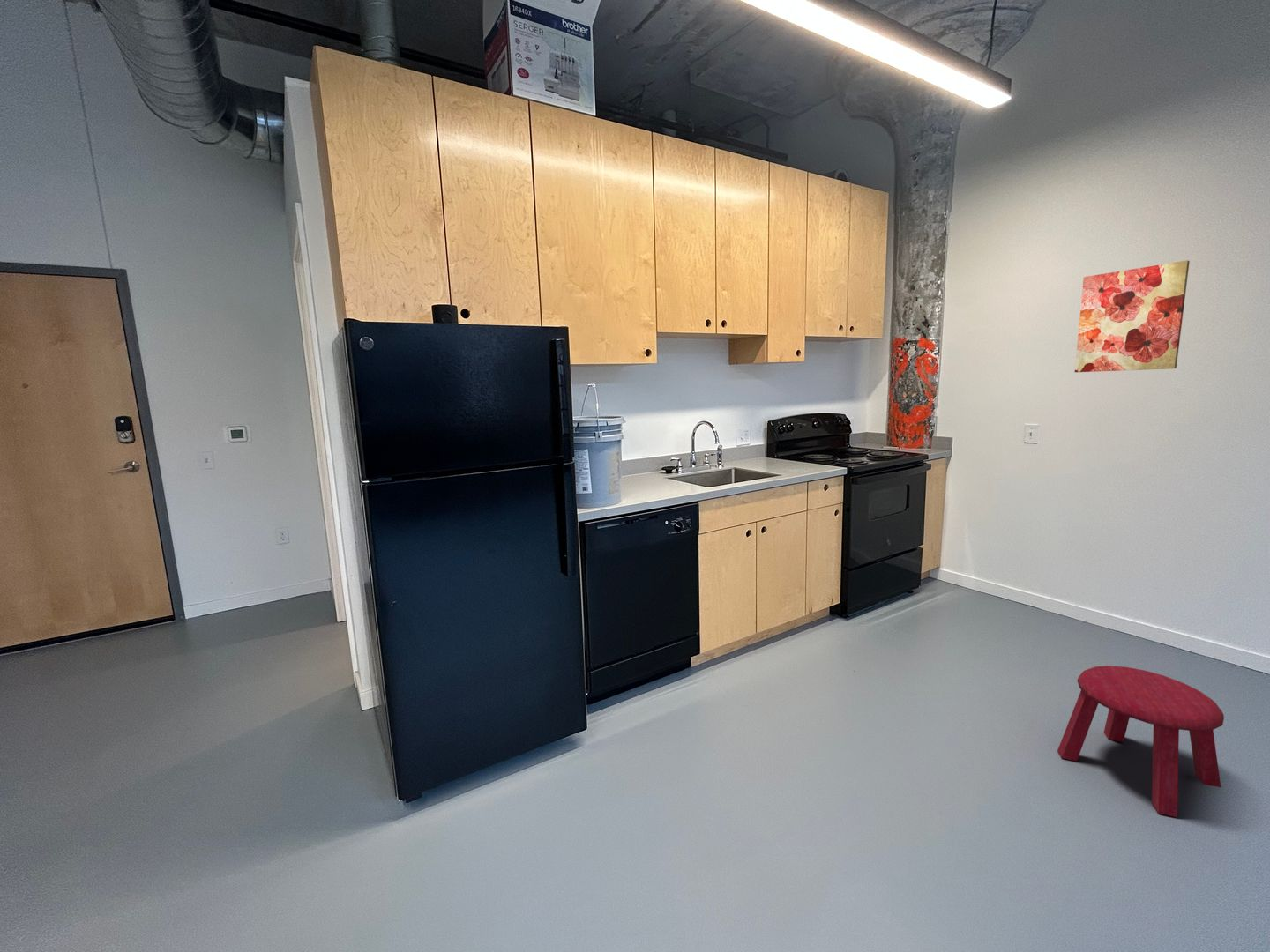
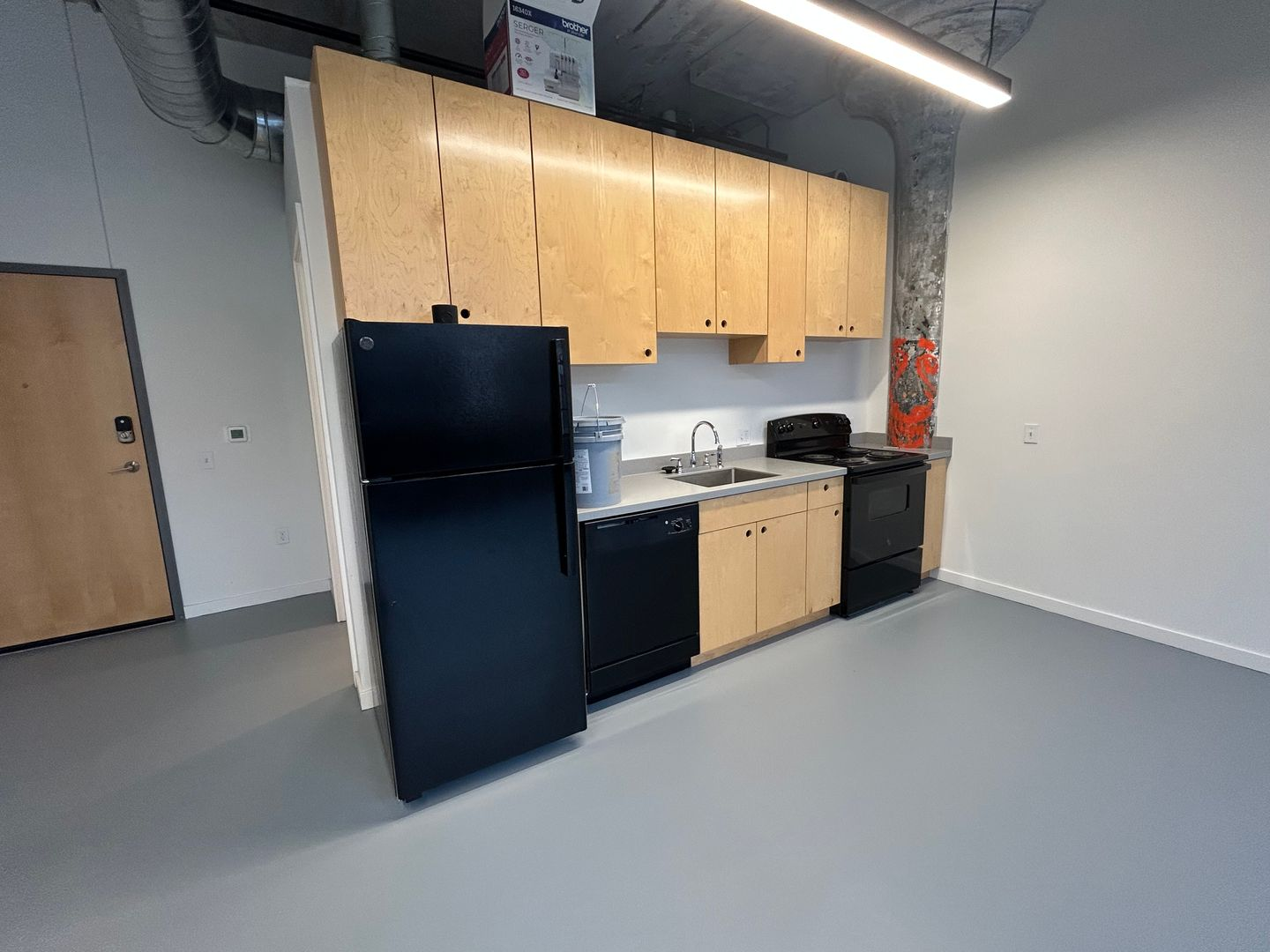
- wall art (1127, 320)
- stool (1143, 721)
